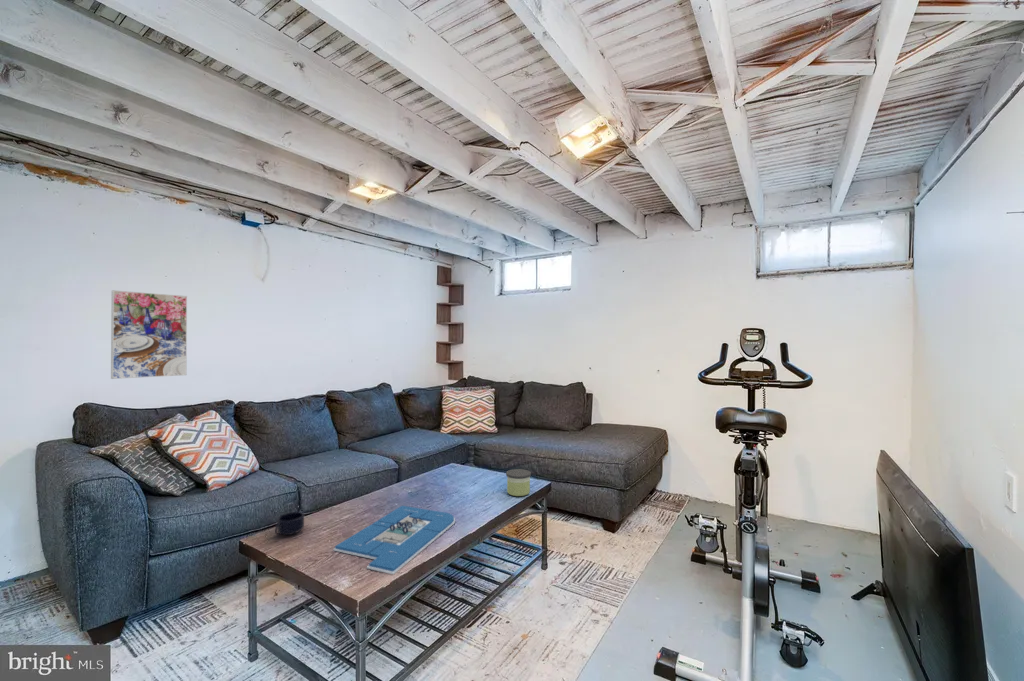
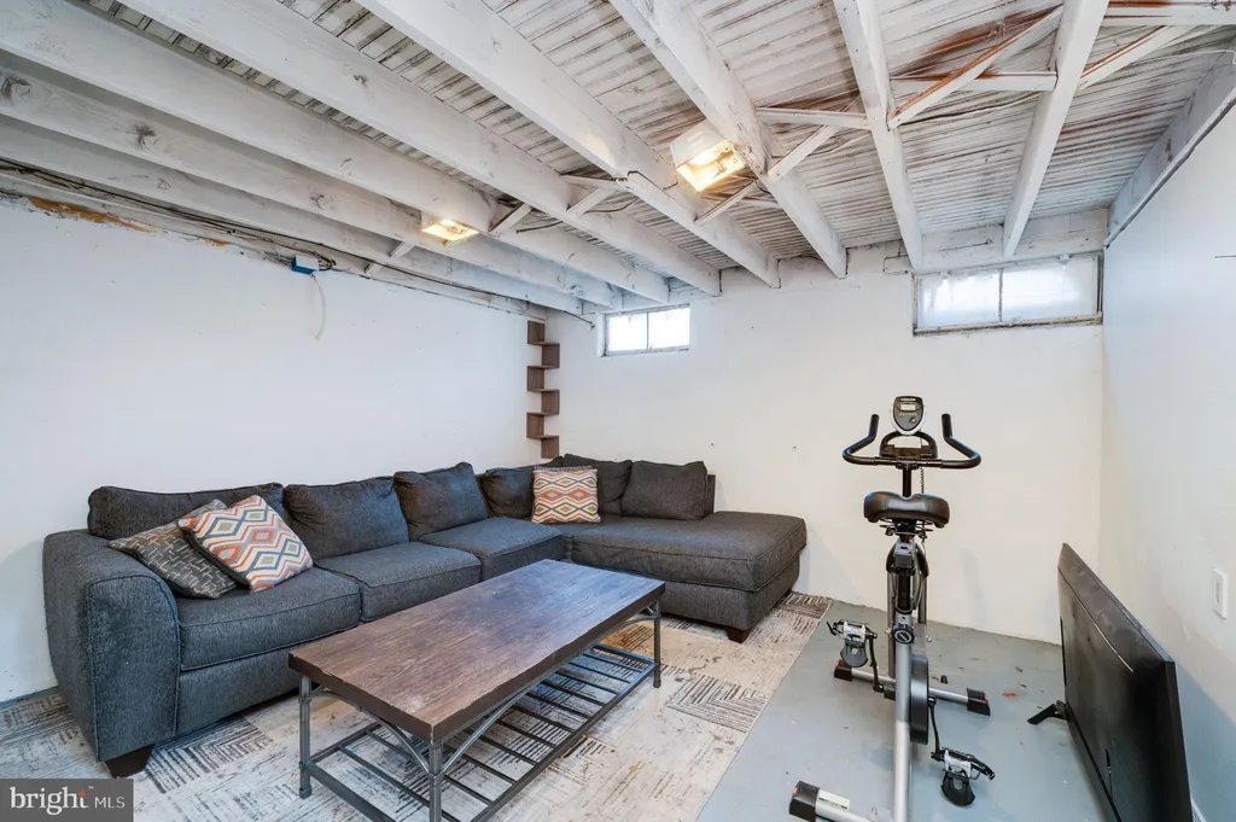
- board game (398, 530)
- mug (288, 525)
- candle (518, 482)
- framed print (151, 335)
